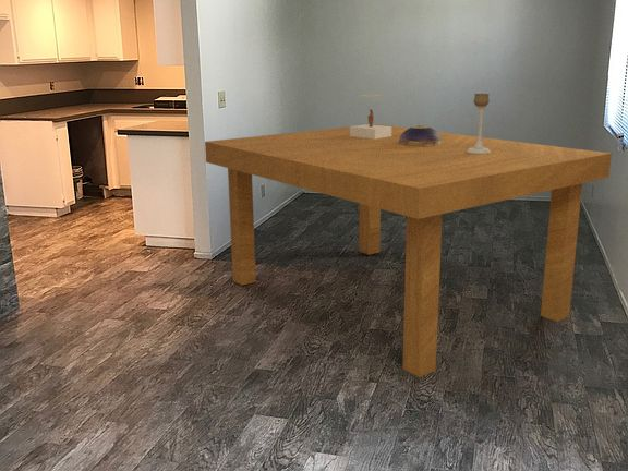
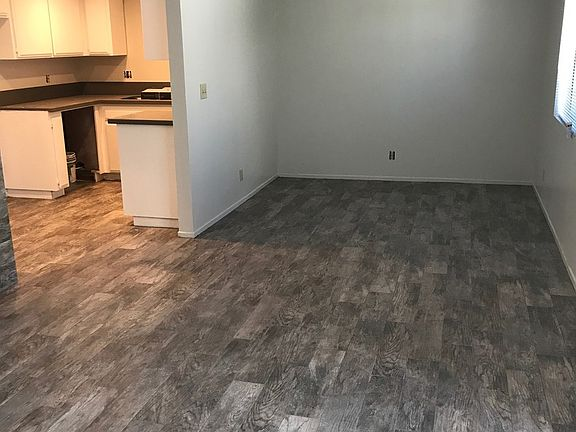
- dining table (379, 225)
- vase (371, 116)
- candle holder (480, 122)
- decorative bowl (420, 134)
